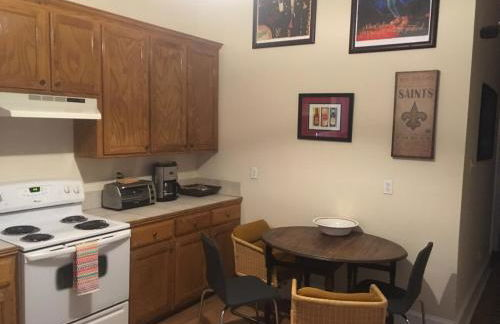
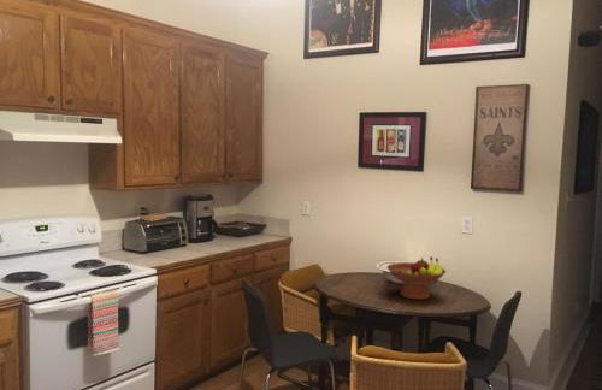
+ fruit bowl (415, 277)
